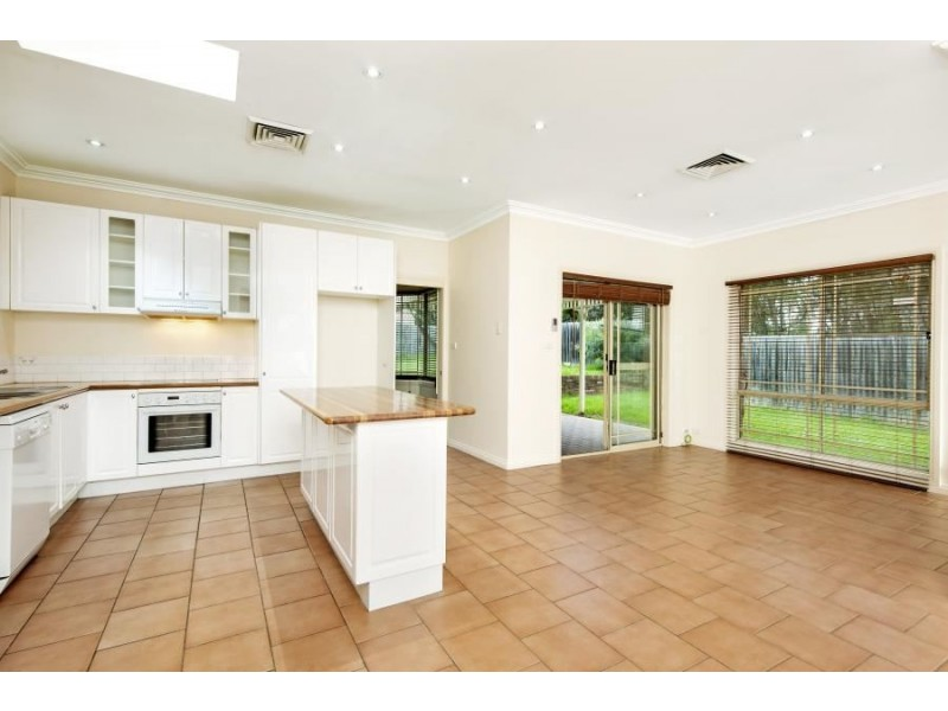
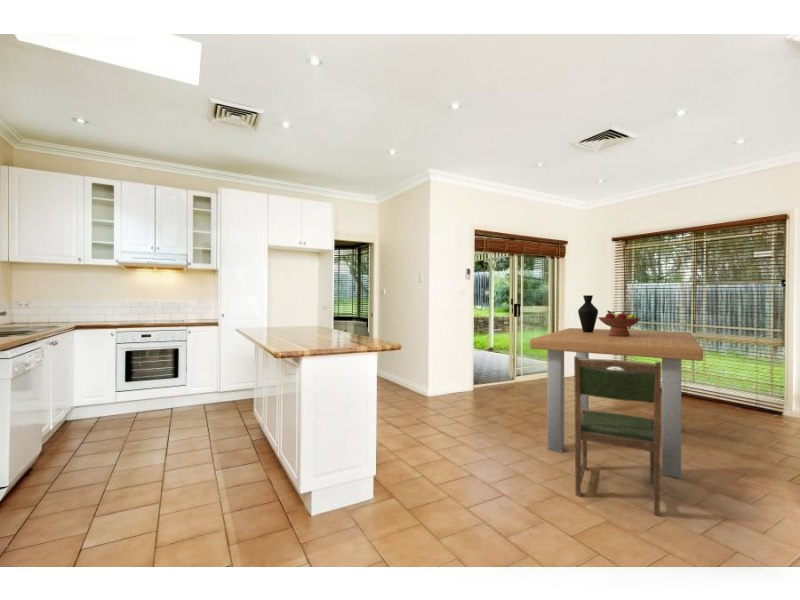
+ vase (588, 313)
+ dining chair (616, 422)
+ fruit bowl (619, 323)
+ dining table (588, 396)
